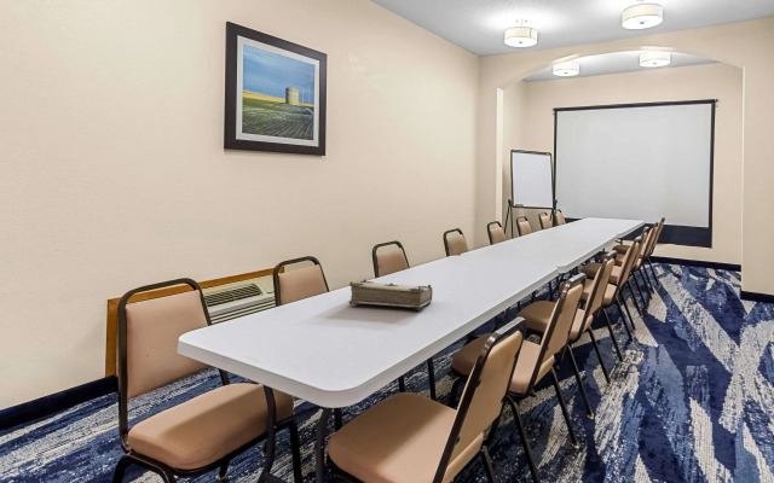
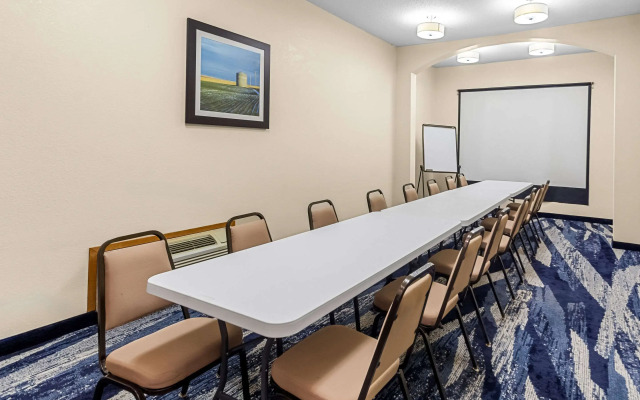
- bible (391, 292)
